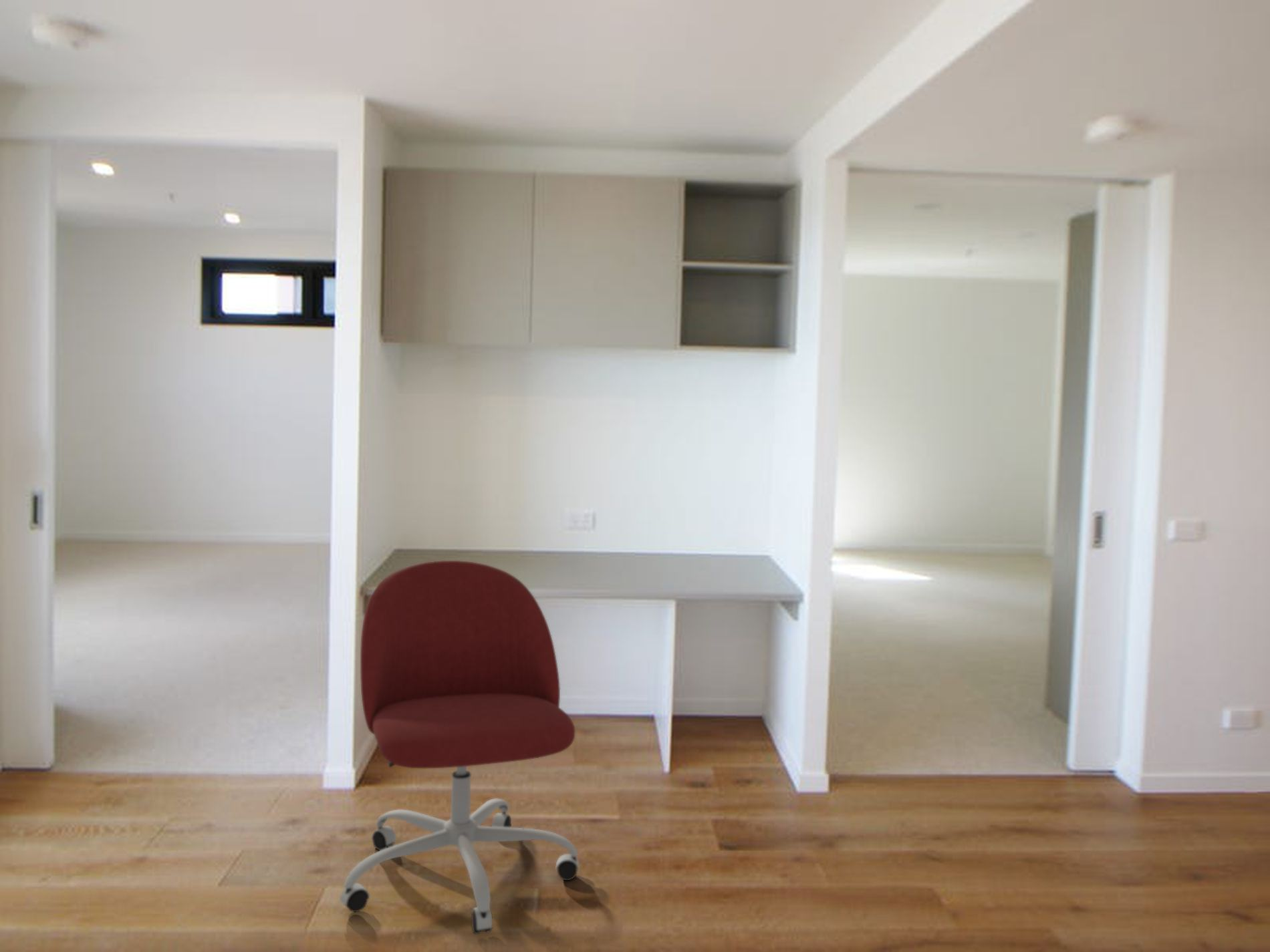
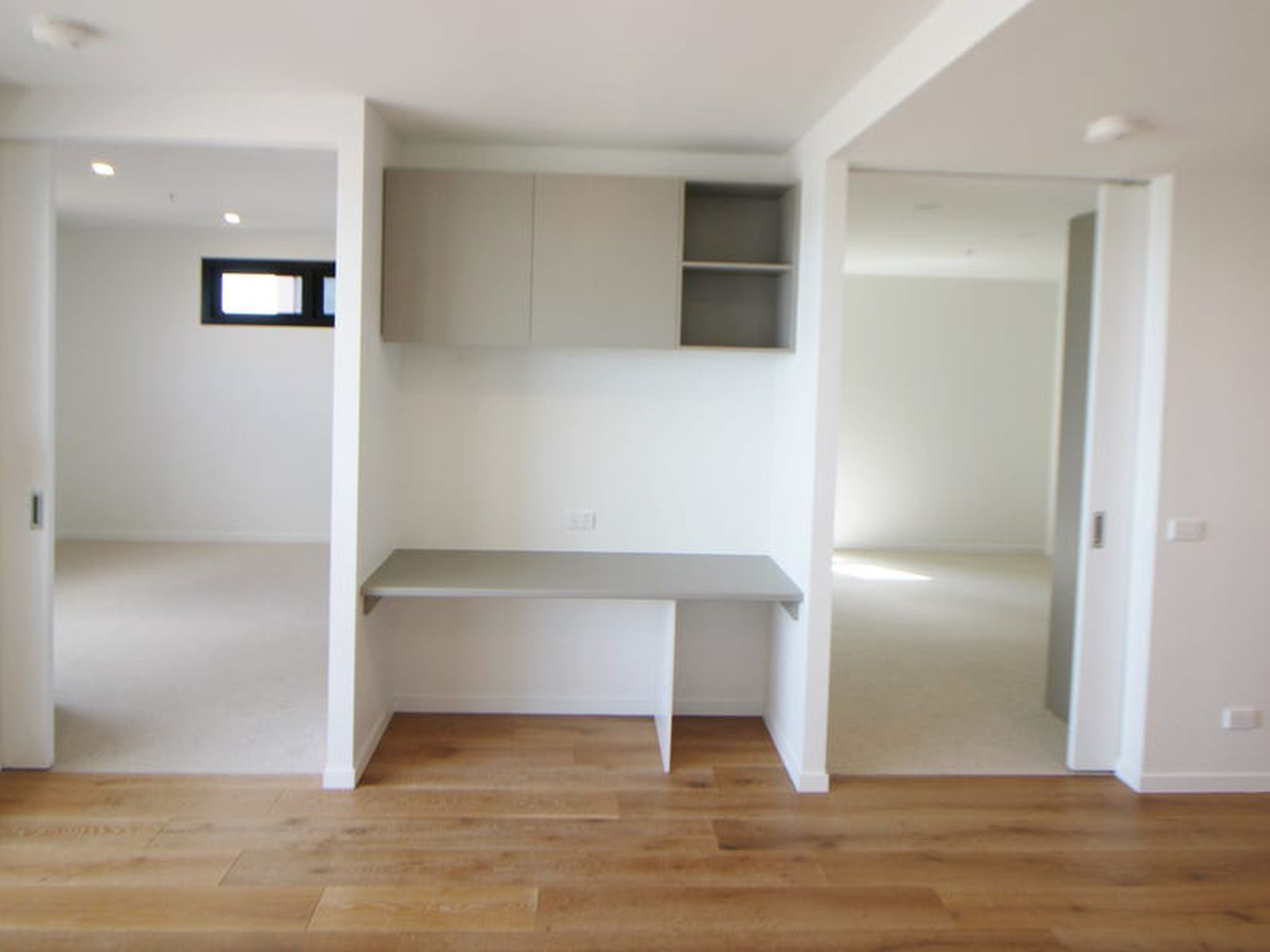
- office chair (464, 730)
